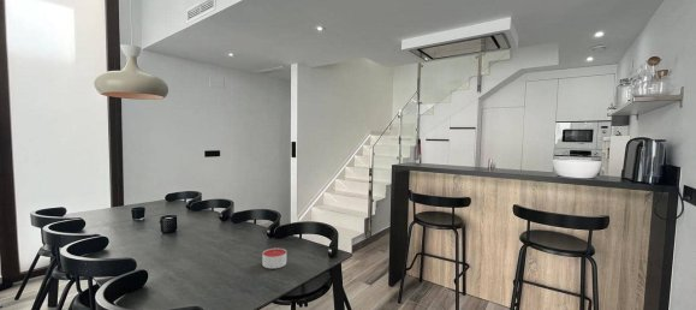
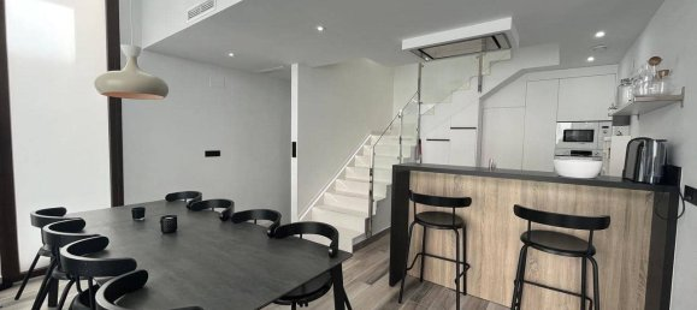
- candle (274, 257)
